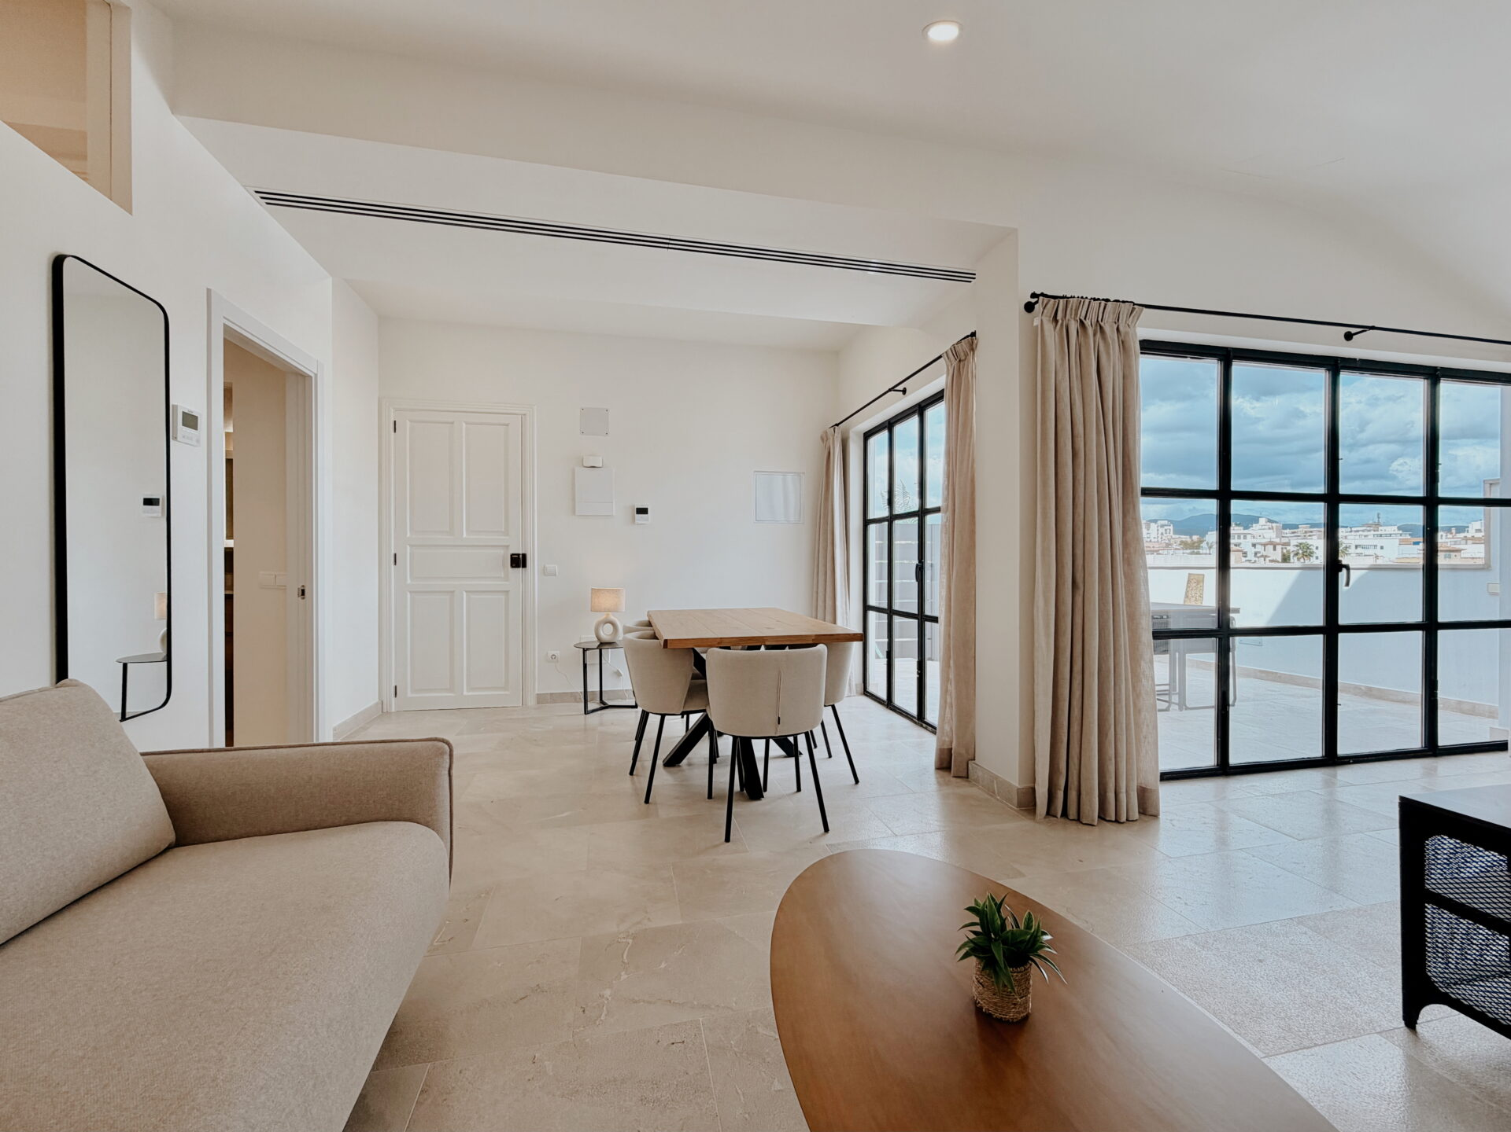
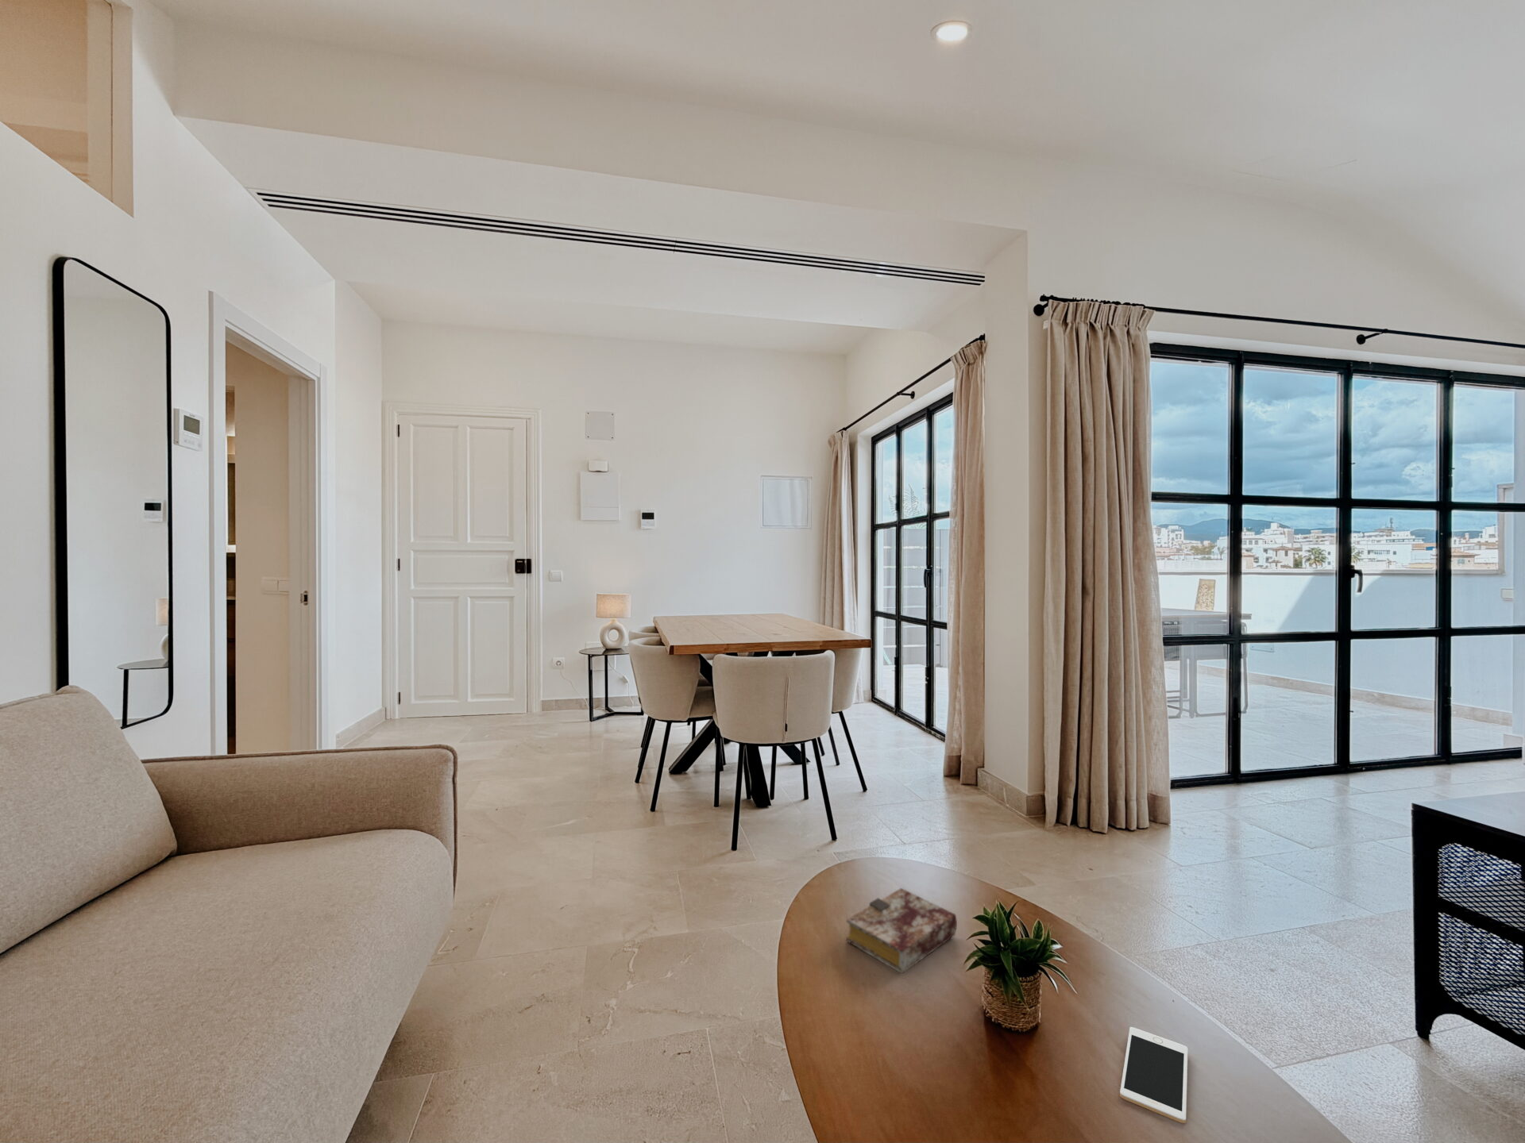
+ cell phone (1155, 1071)
+ book (901, 926)
